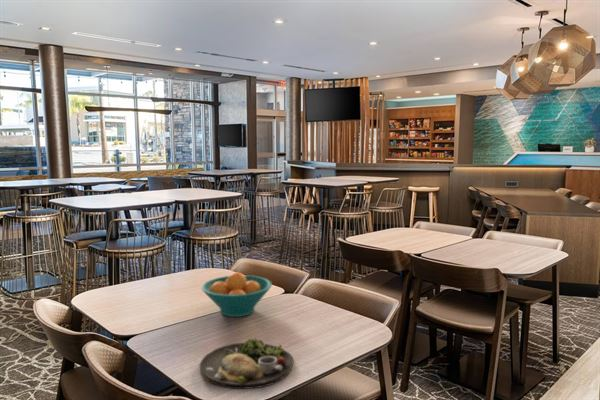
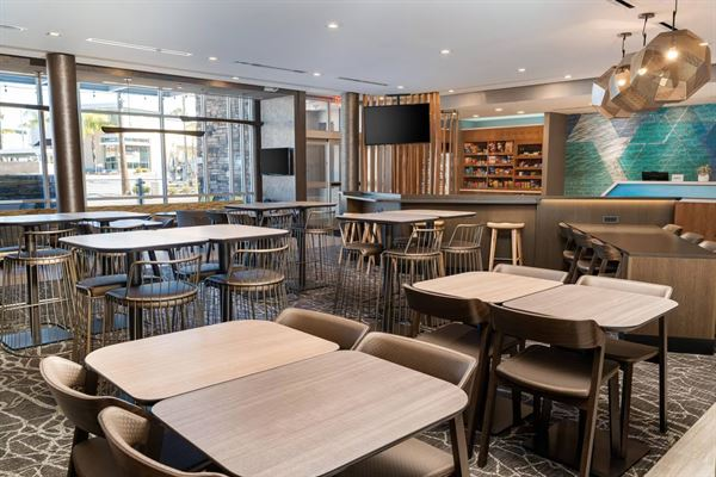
- dinner plate (247, 356)
- fruit bowl (237, 291)
